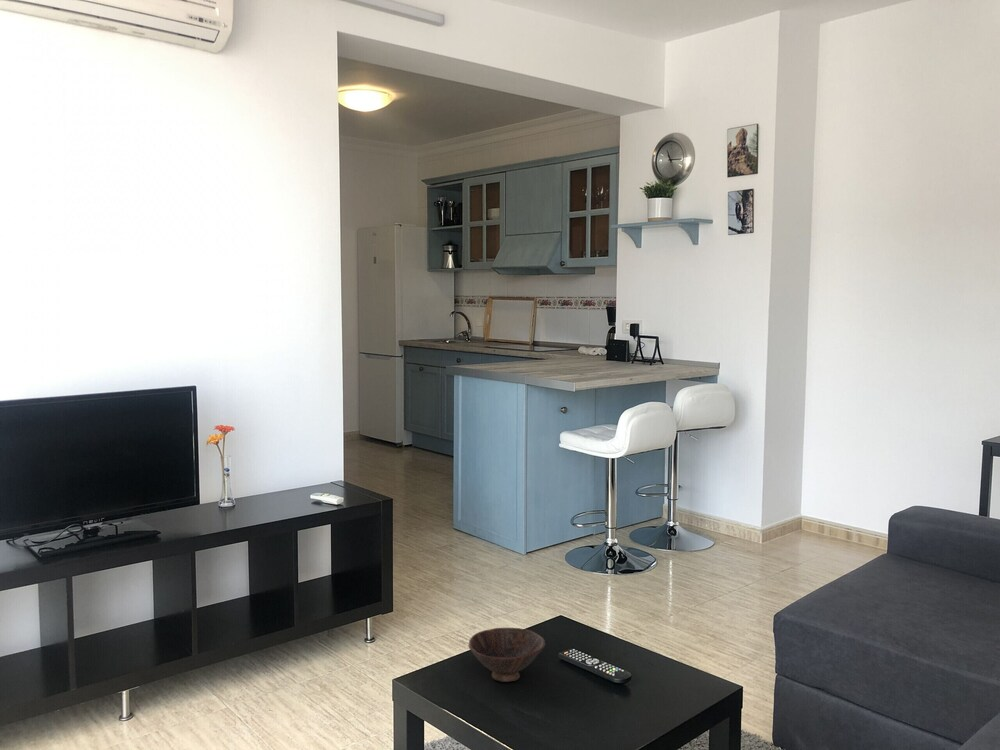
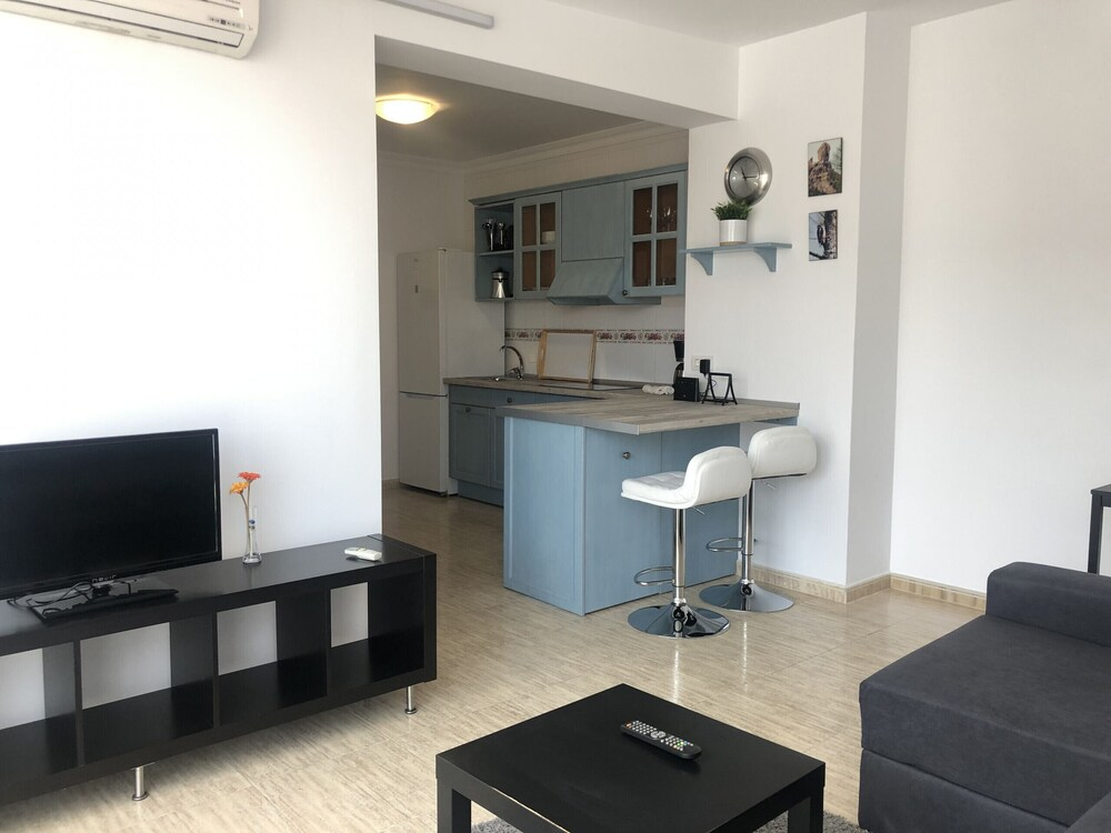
- bowl (506, 658)
